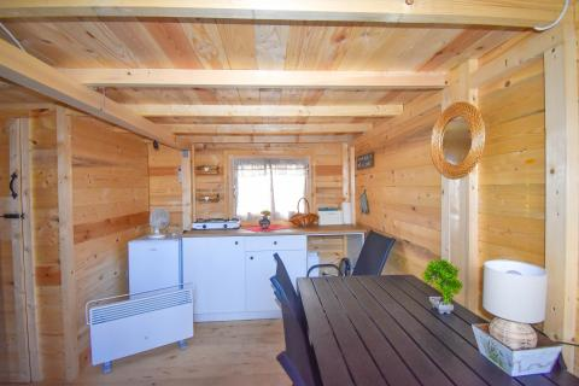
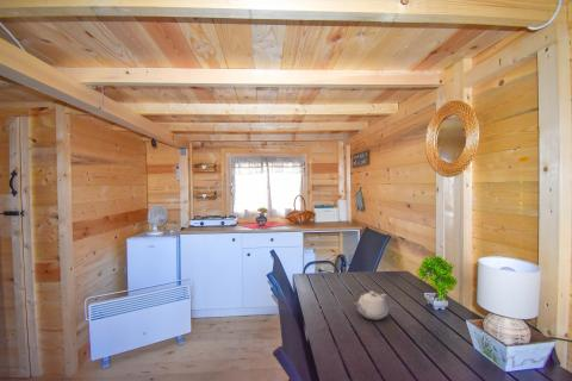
+ teapot (372, 304)
